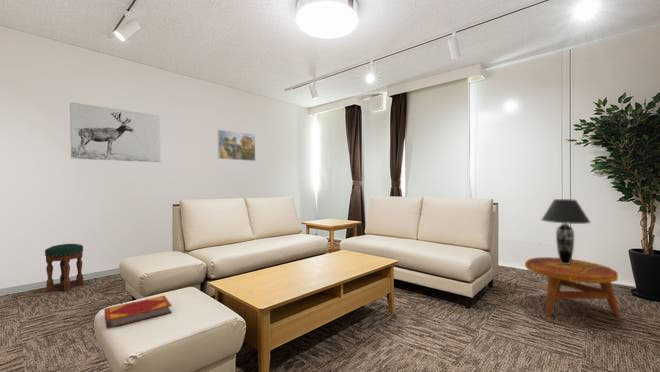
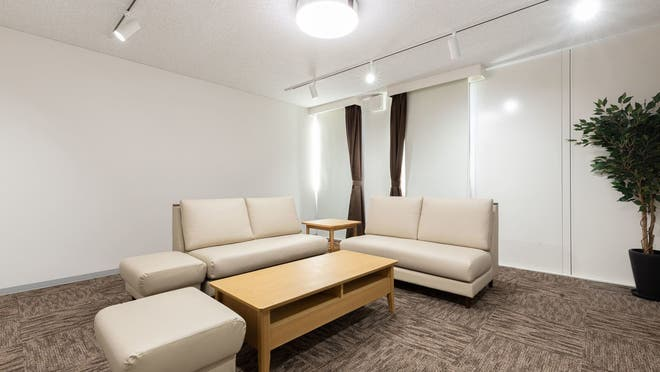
- side table (568, 286)
- hardback book (138, 310)
- table lamp (565, 231)
- wall art (119, 135)
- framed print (237, 146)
- stool (65, 266)
